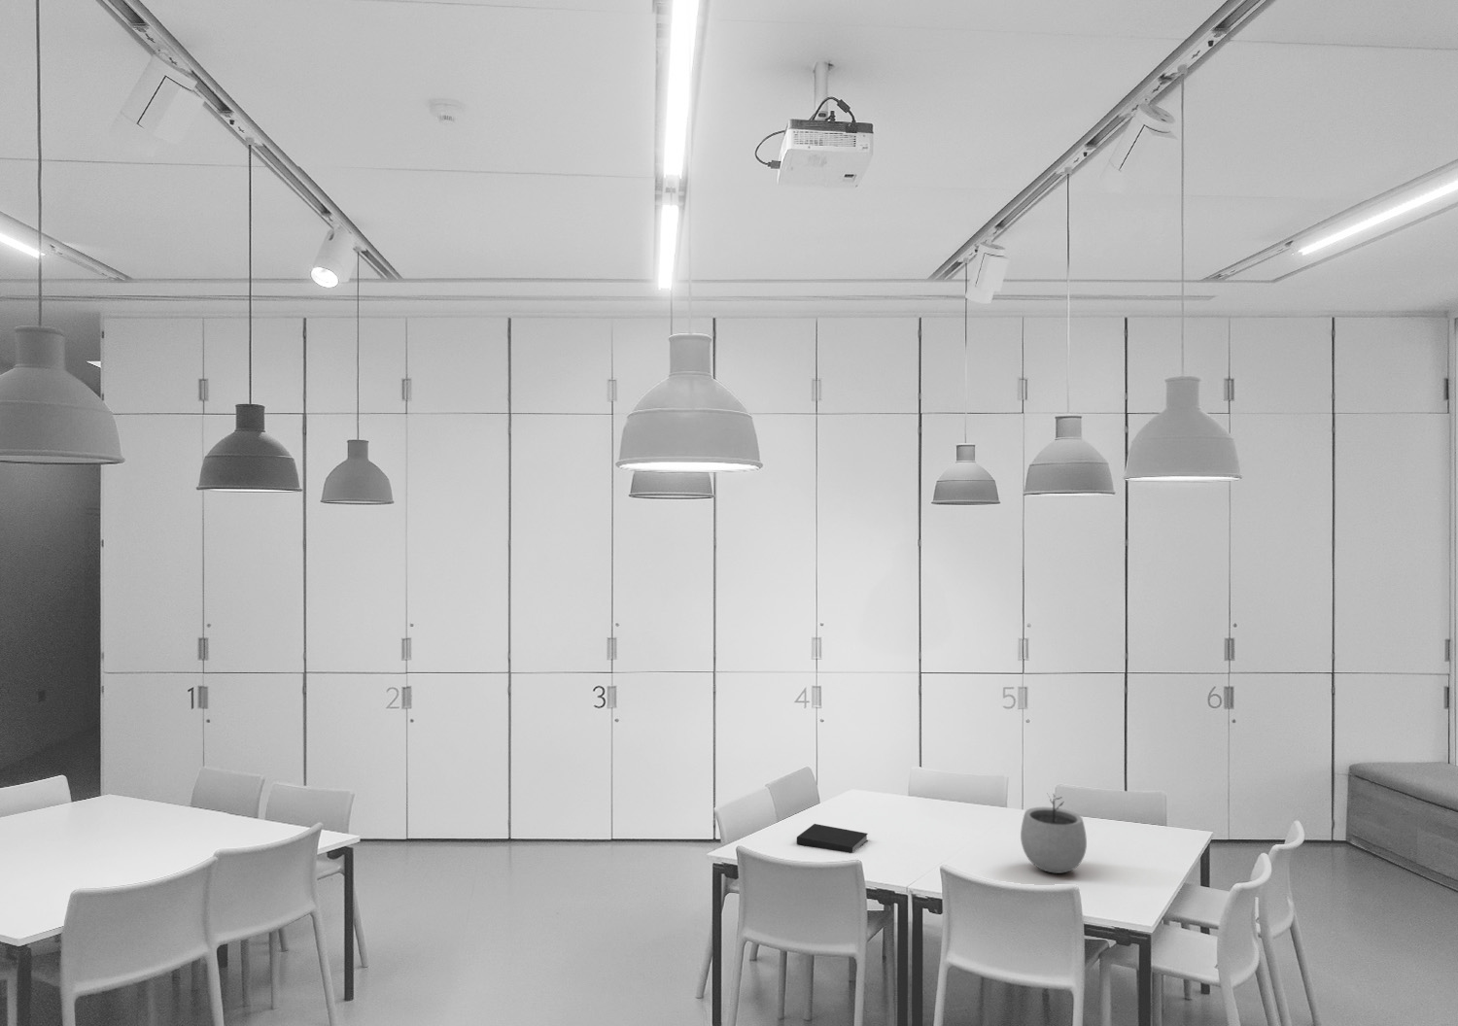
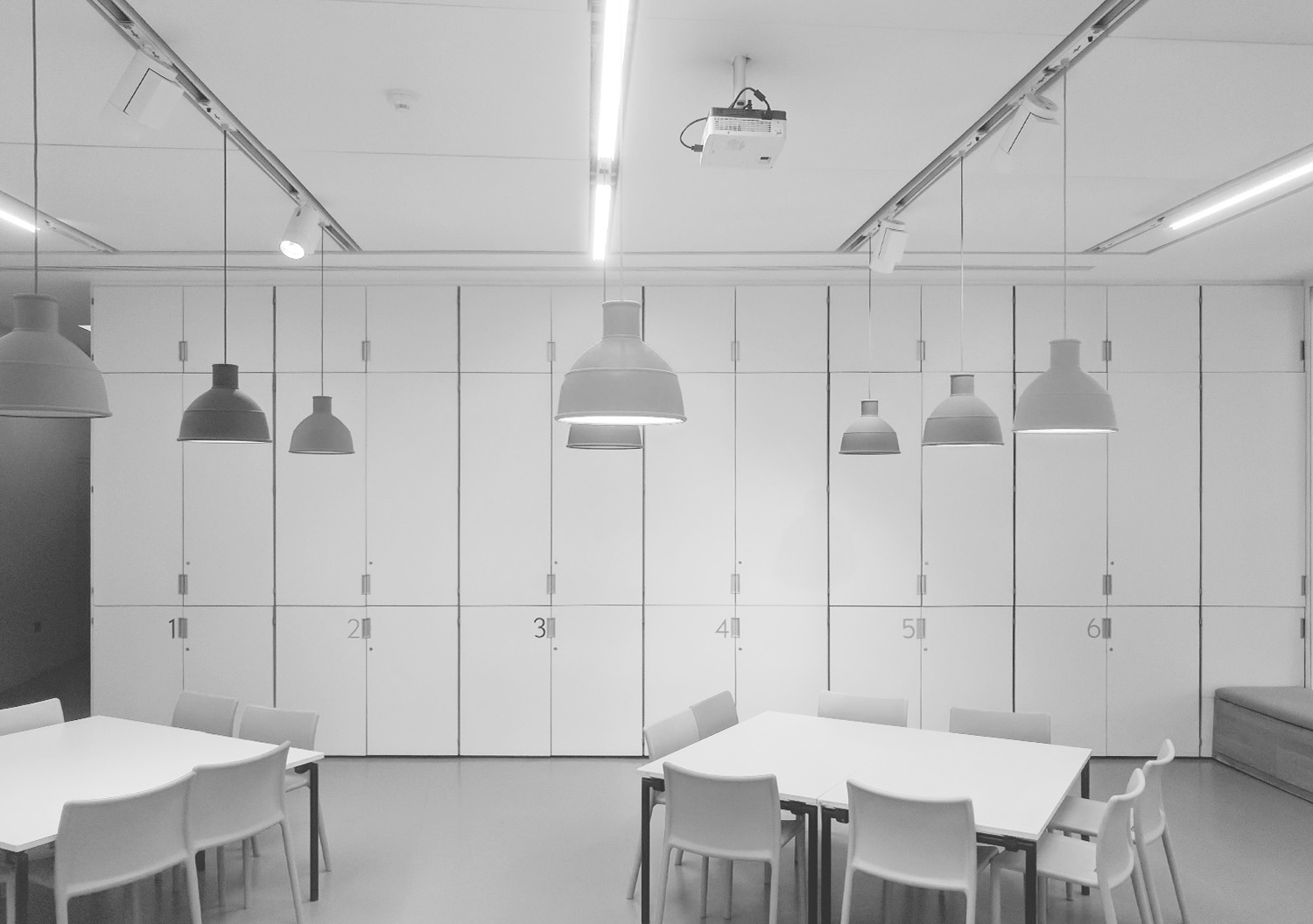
- notebook (832, 838)
- plant pot (1053, 831)
